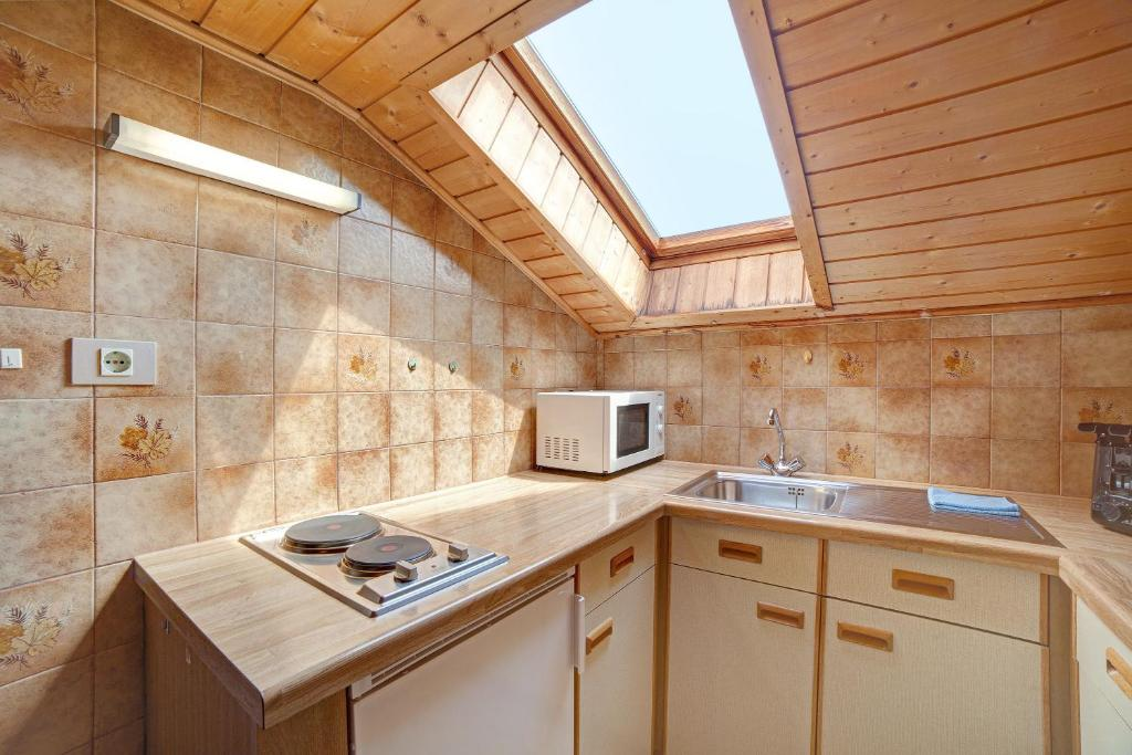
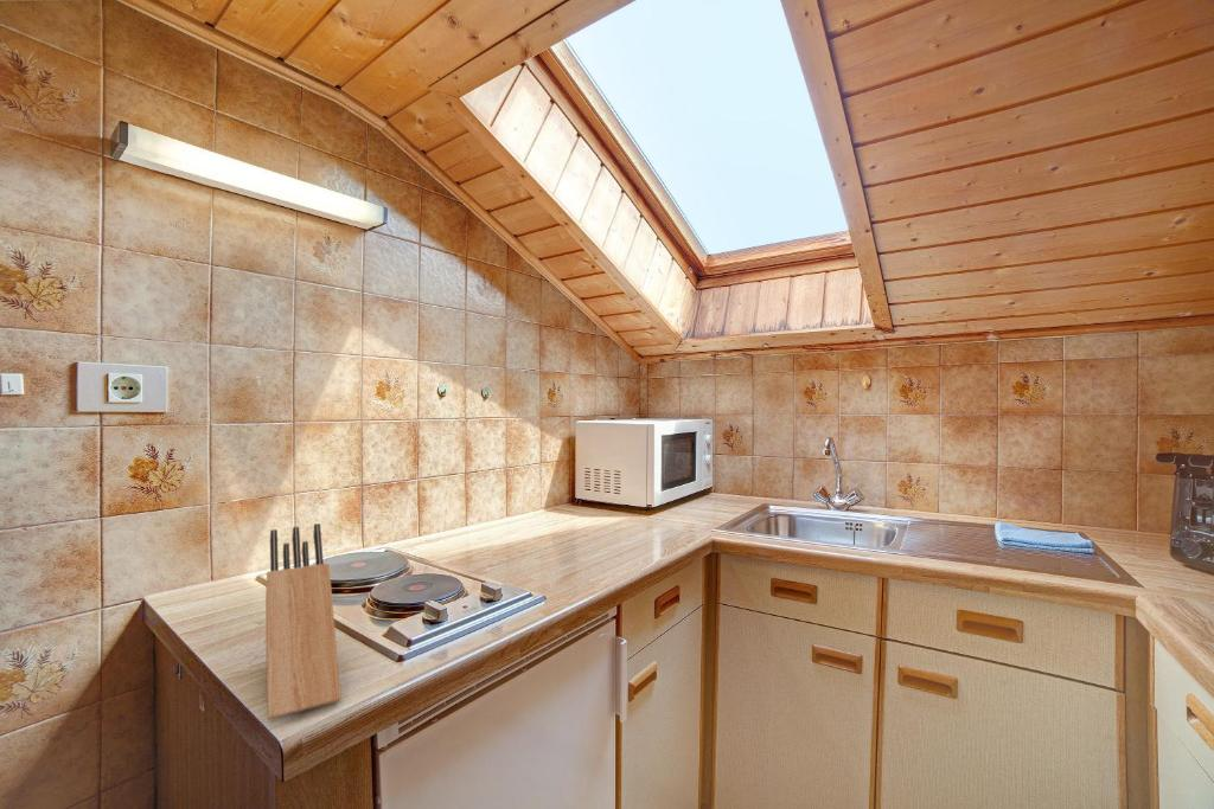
+ knife block (299, 605)
